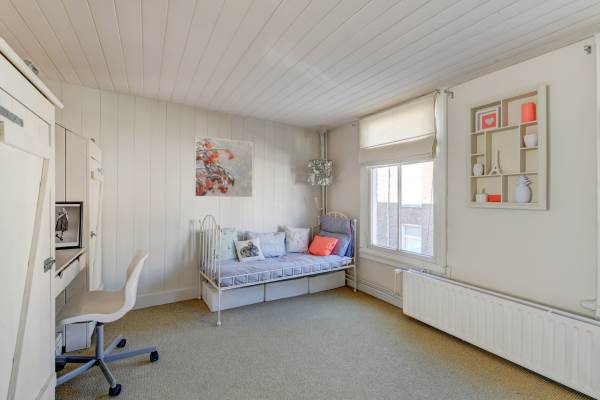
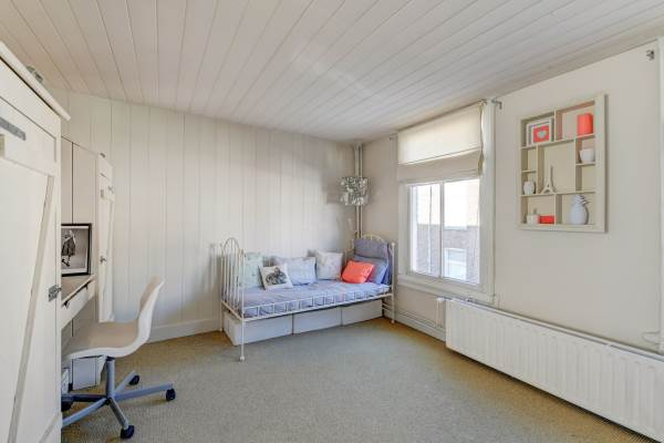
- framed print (225, 168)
